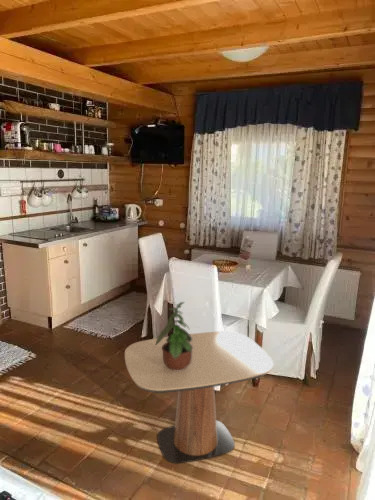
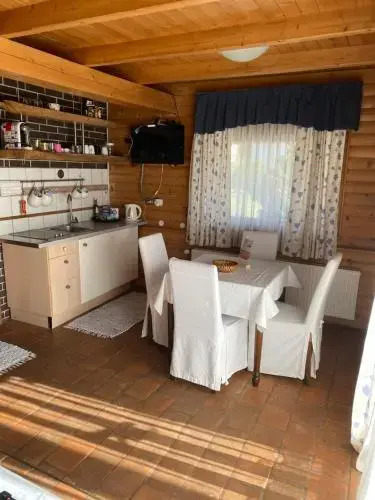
- potted plant (175, 332)
- side table (196, 398)
